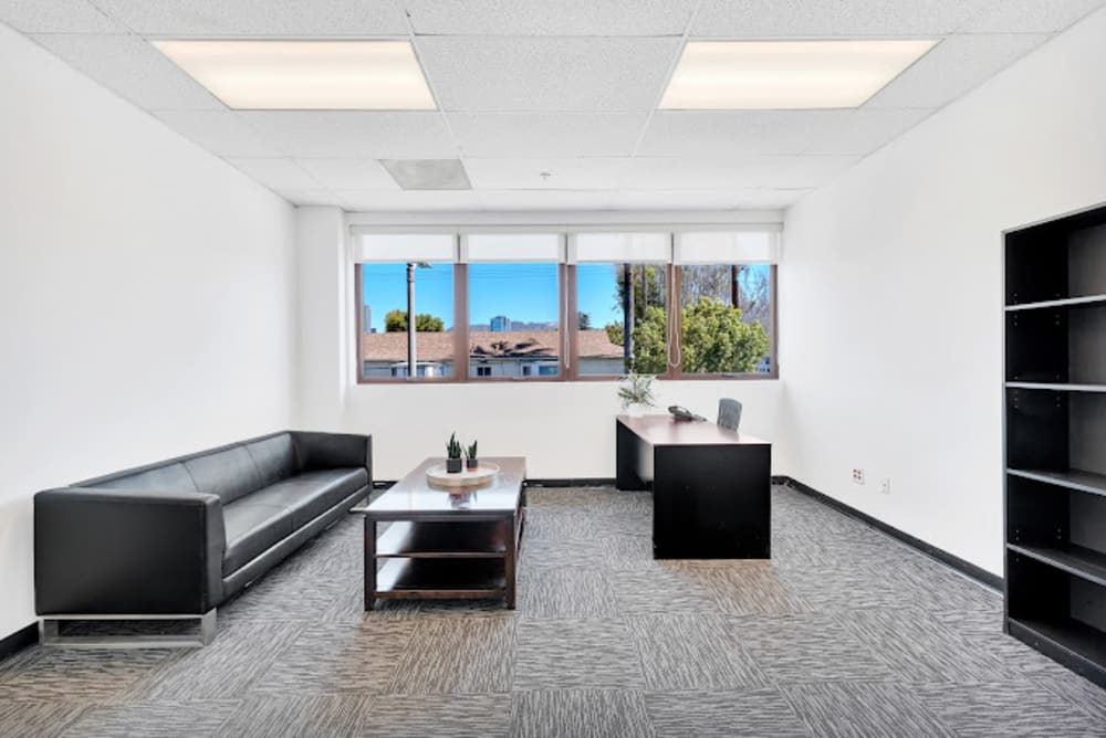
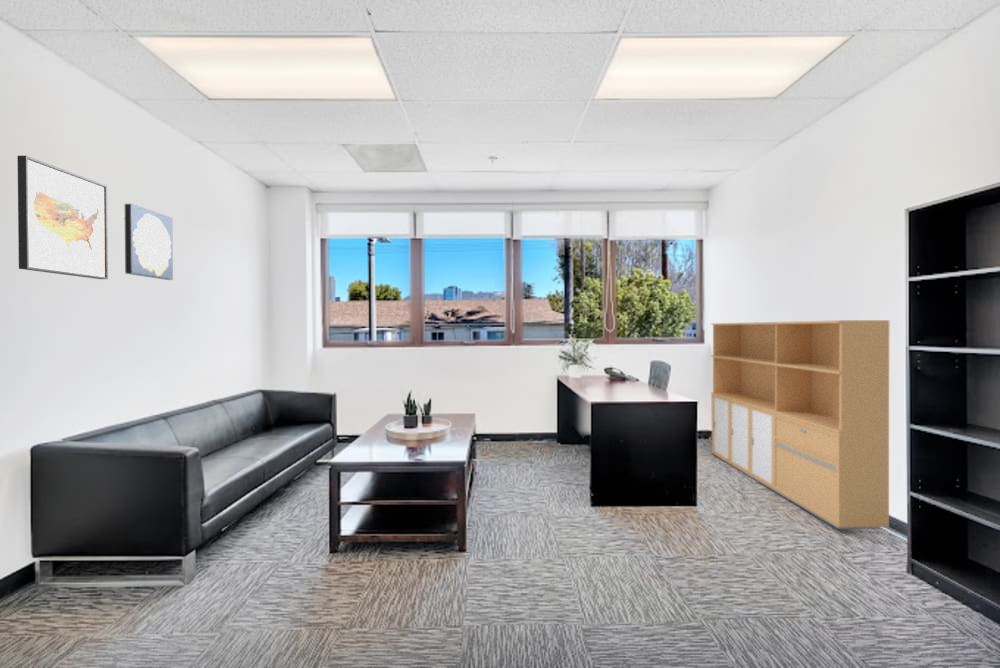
+ storage cabinet (779, 403)
+ wall art (149, 244)
+ wall art (67, 223)
